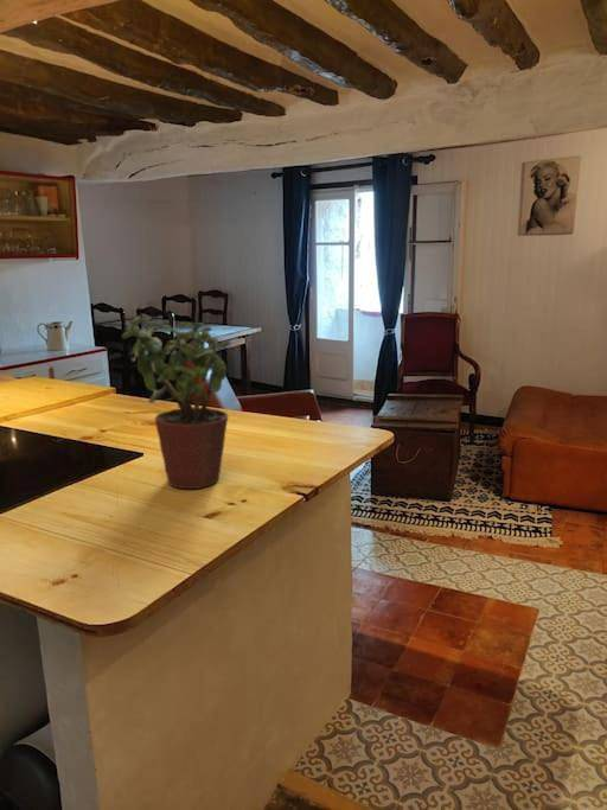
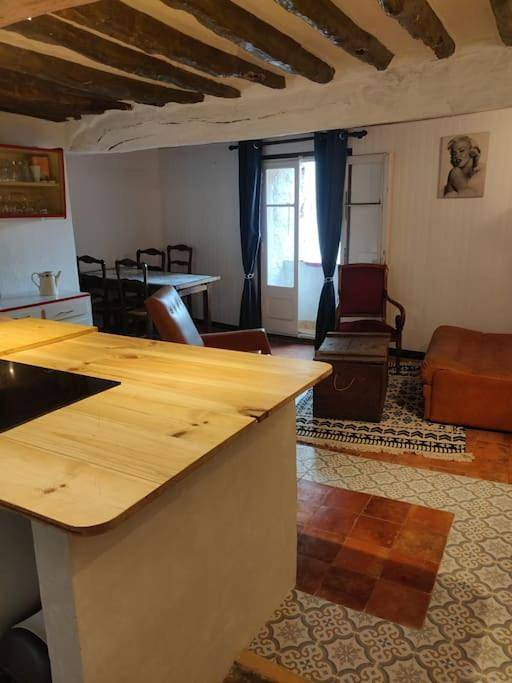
- potted plant (189, 397)
